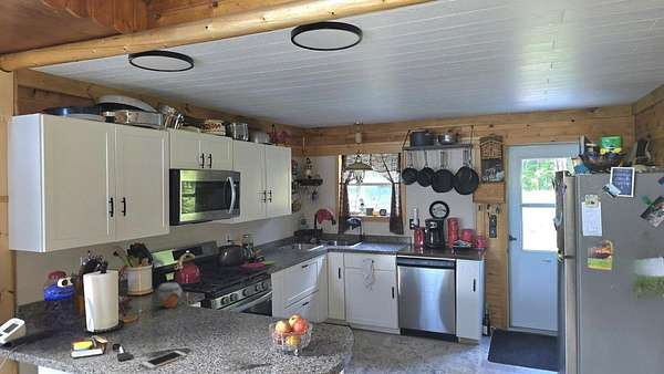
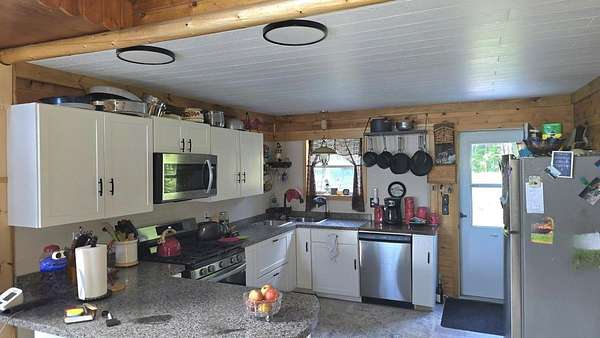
- cell phone (164, 359)
- jar (169, 294)
